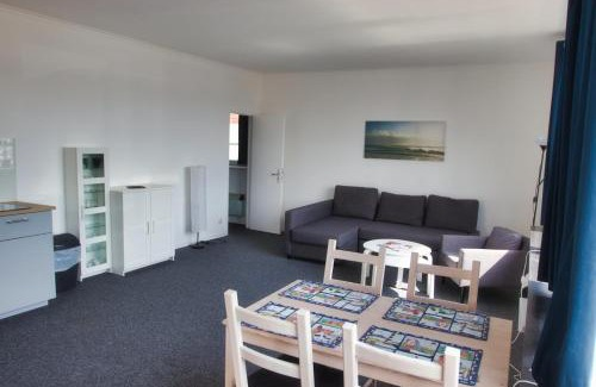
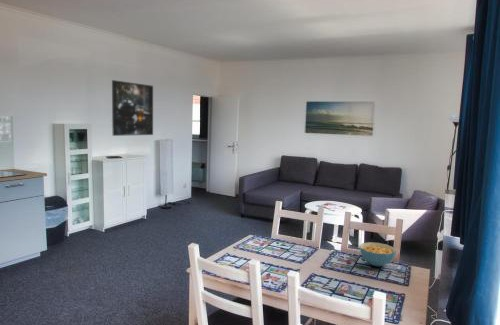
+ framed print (133, 109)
+ cereal bowl (377, 256)
